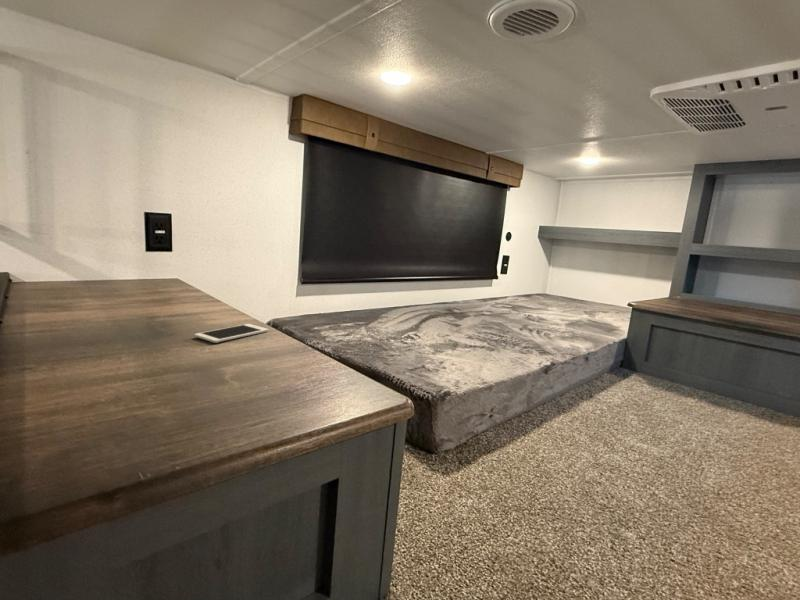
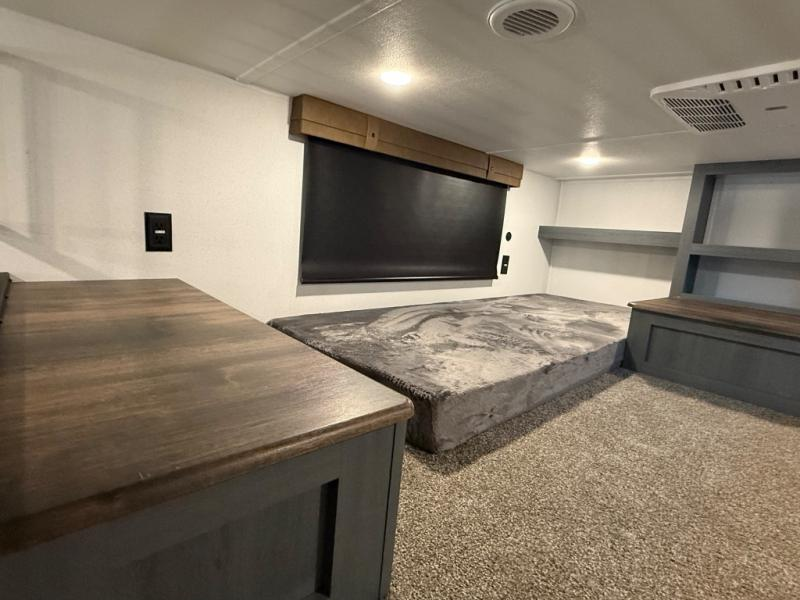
- cell phone (233, 332)
